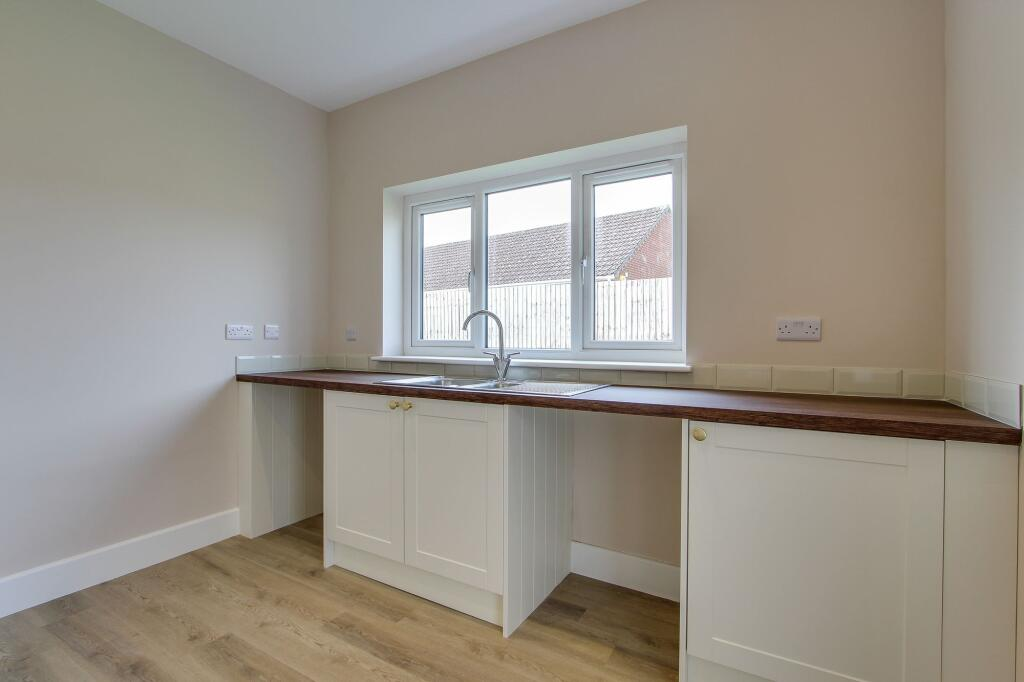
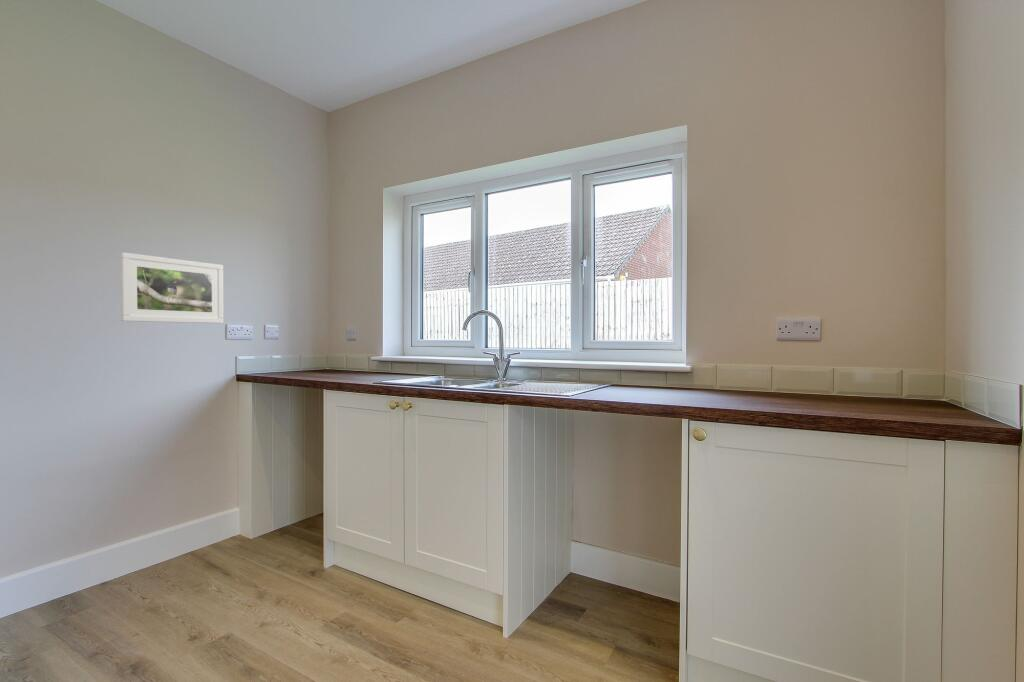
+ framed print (176, 290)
